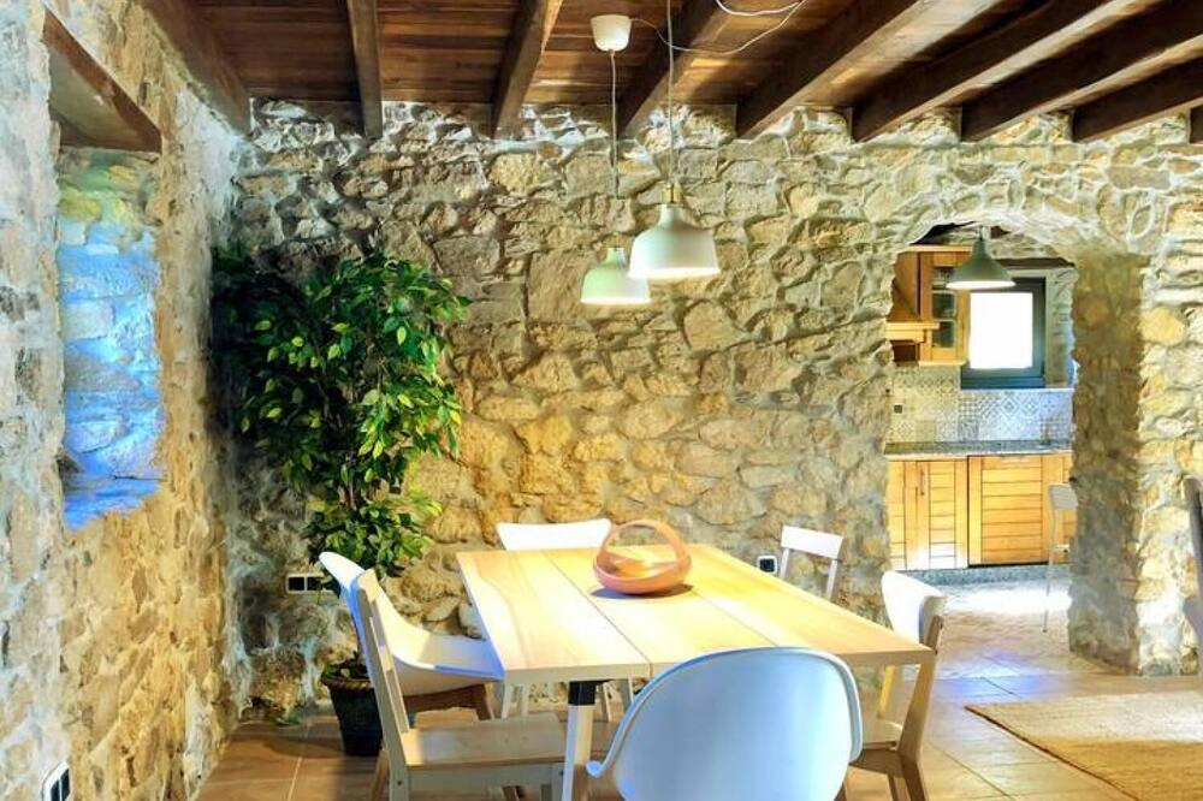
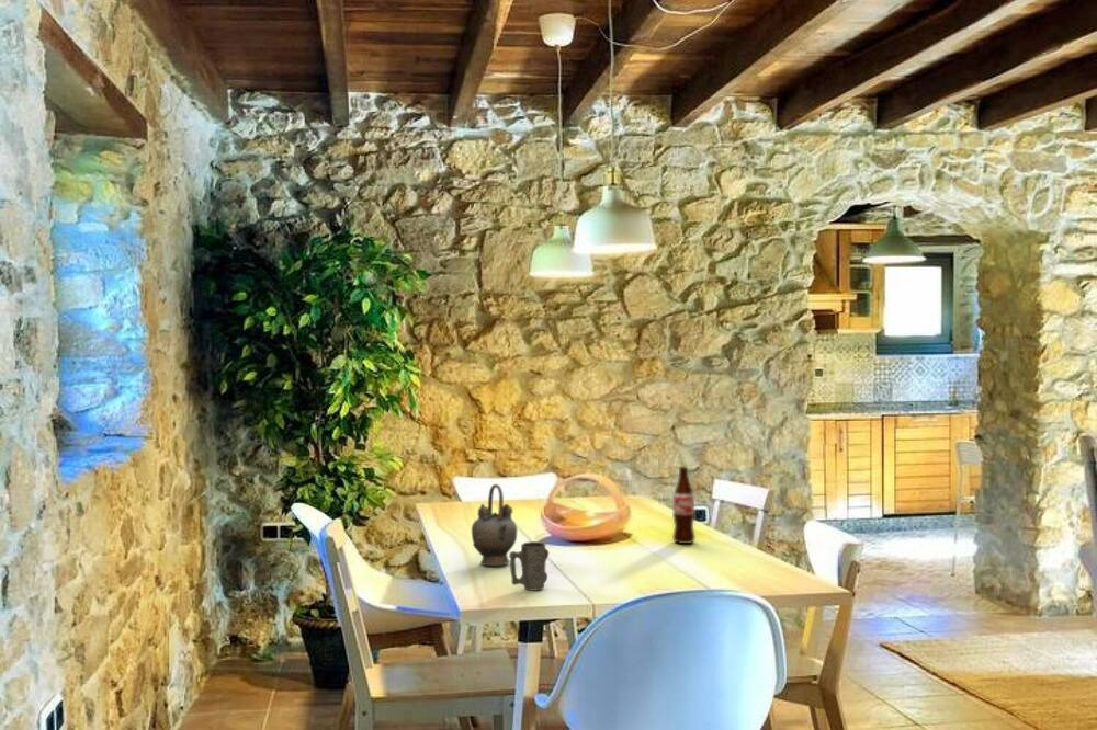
+ teapot (496, 525)
+ bottle (683, 504)
+ mug (529, 566)
